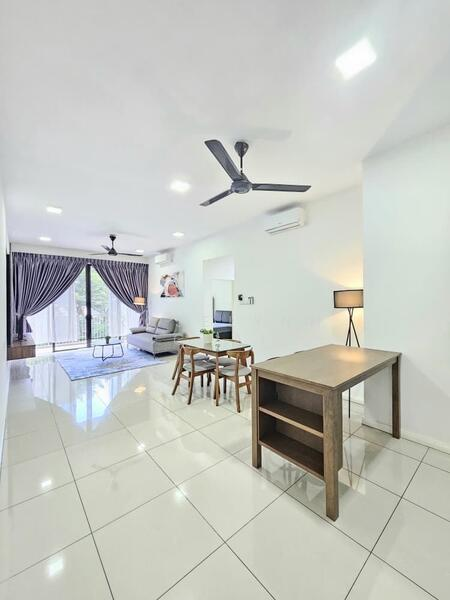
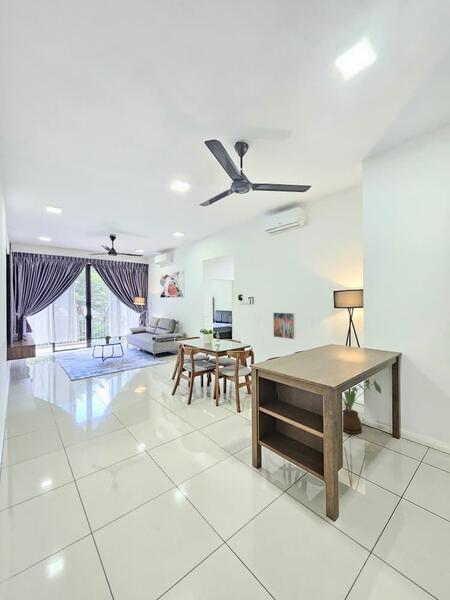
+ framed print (283, 325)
+ house plant (352, 403)
